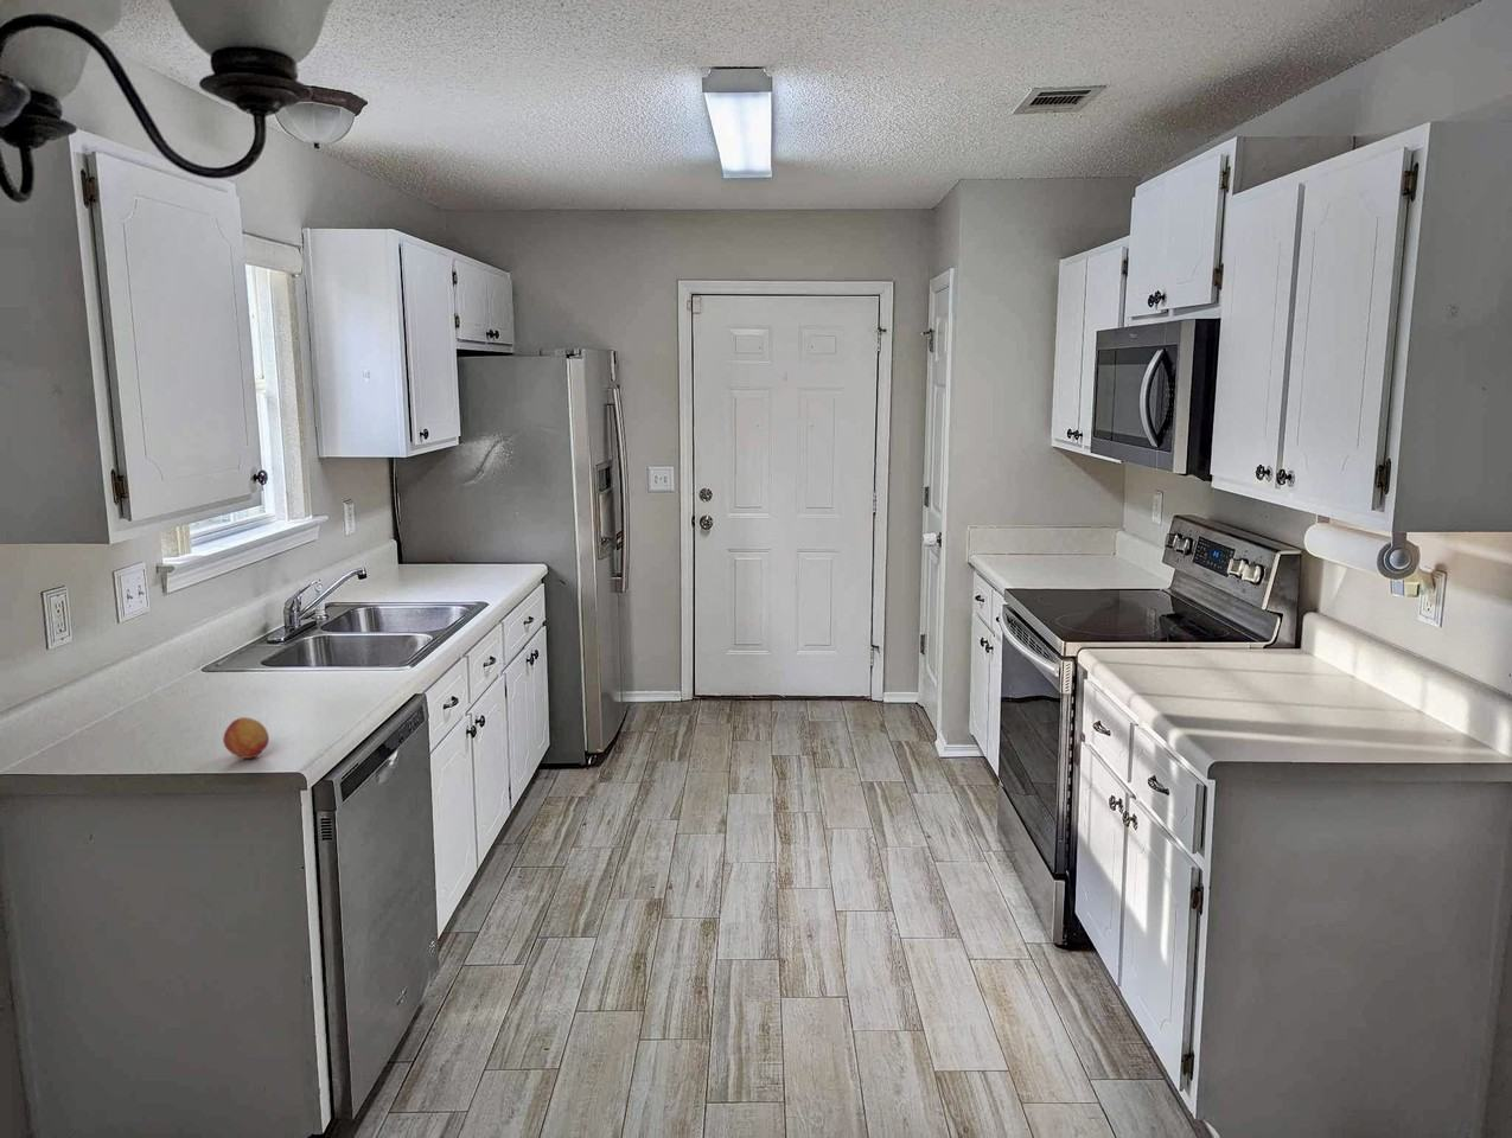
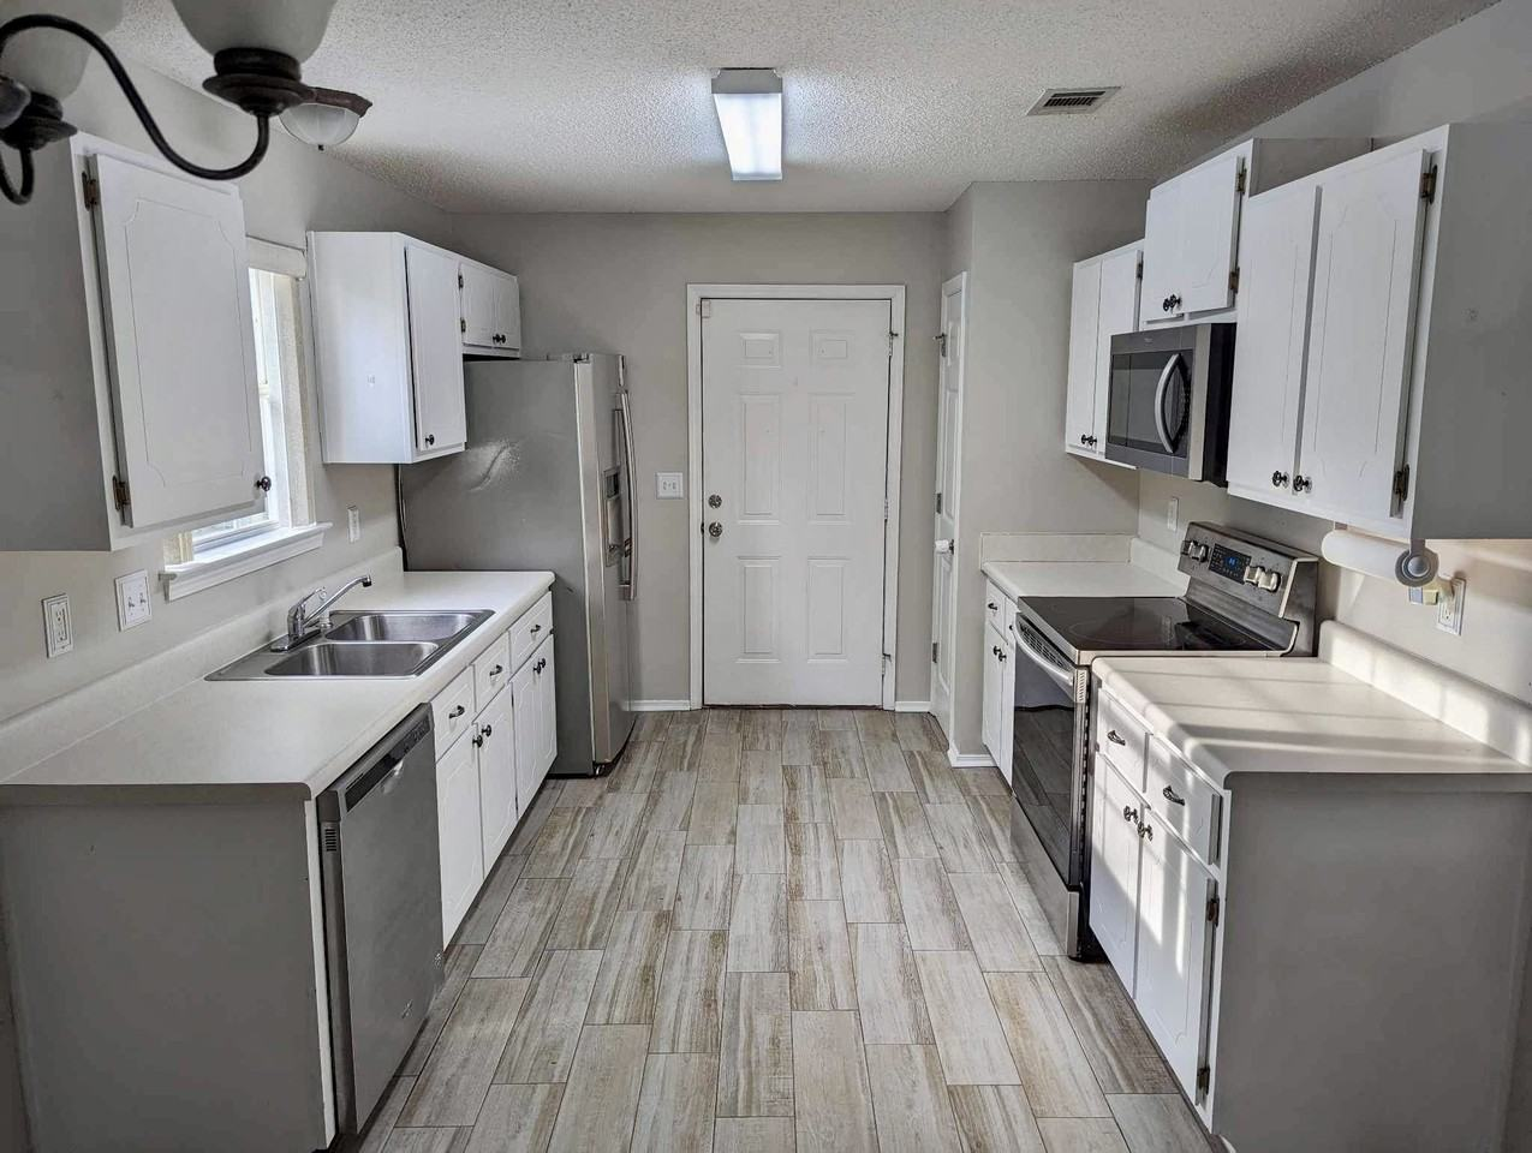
- fruit (246, 738)
